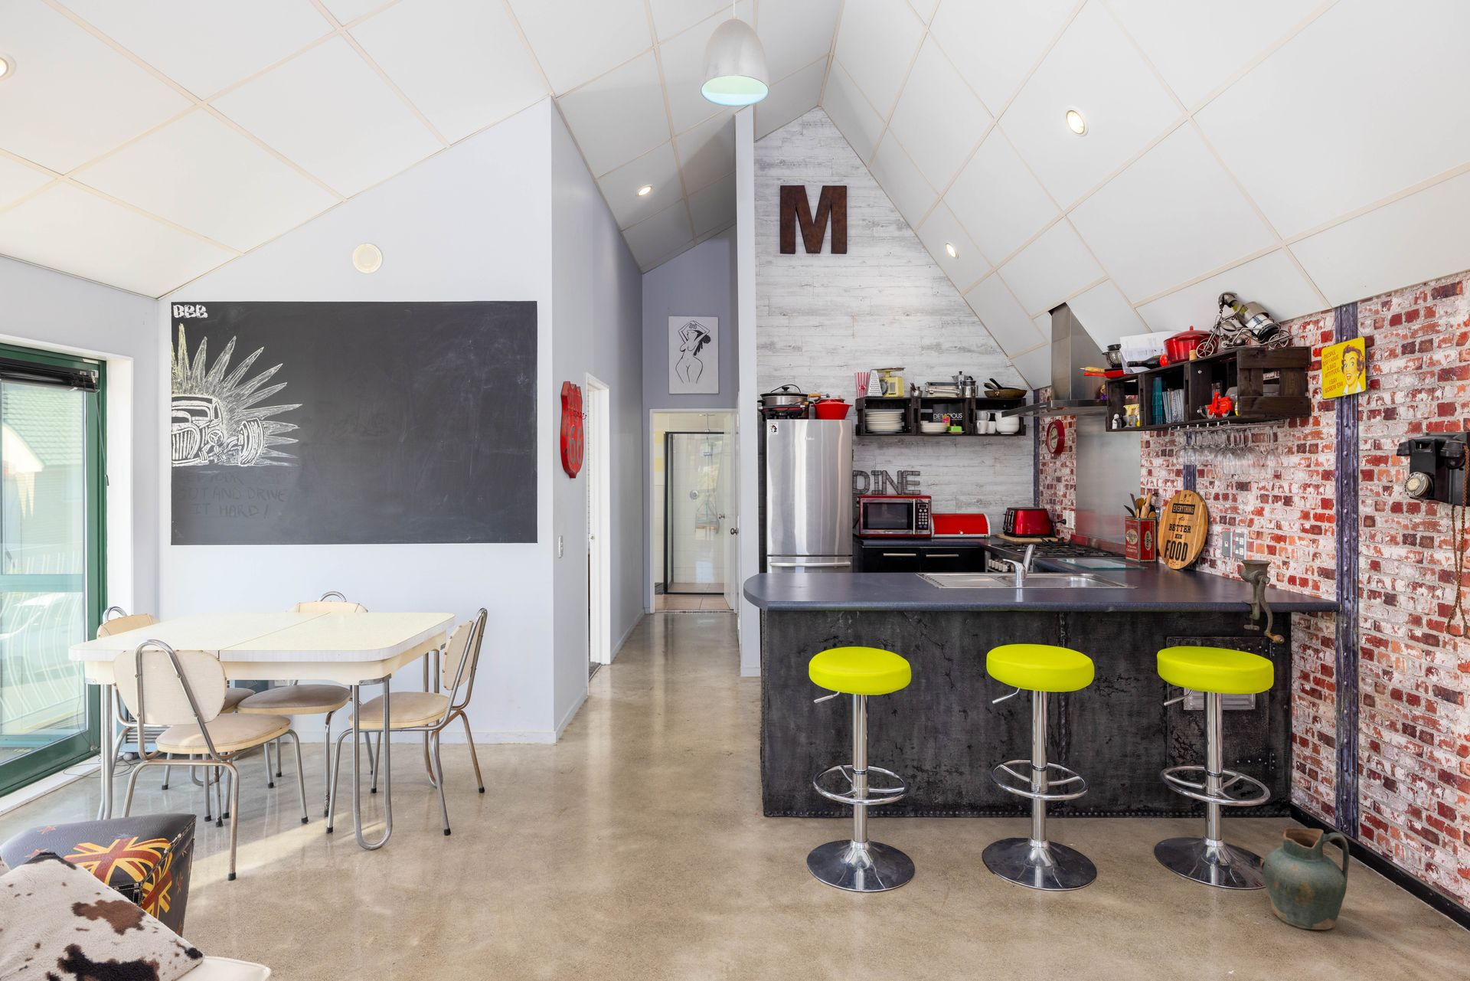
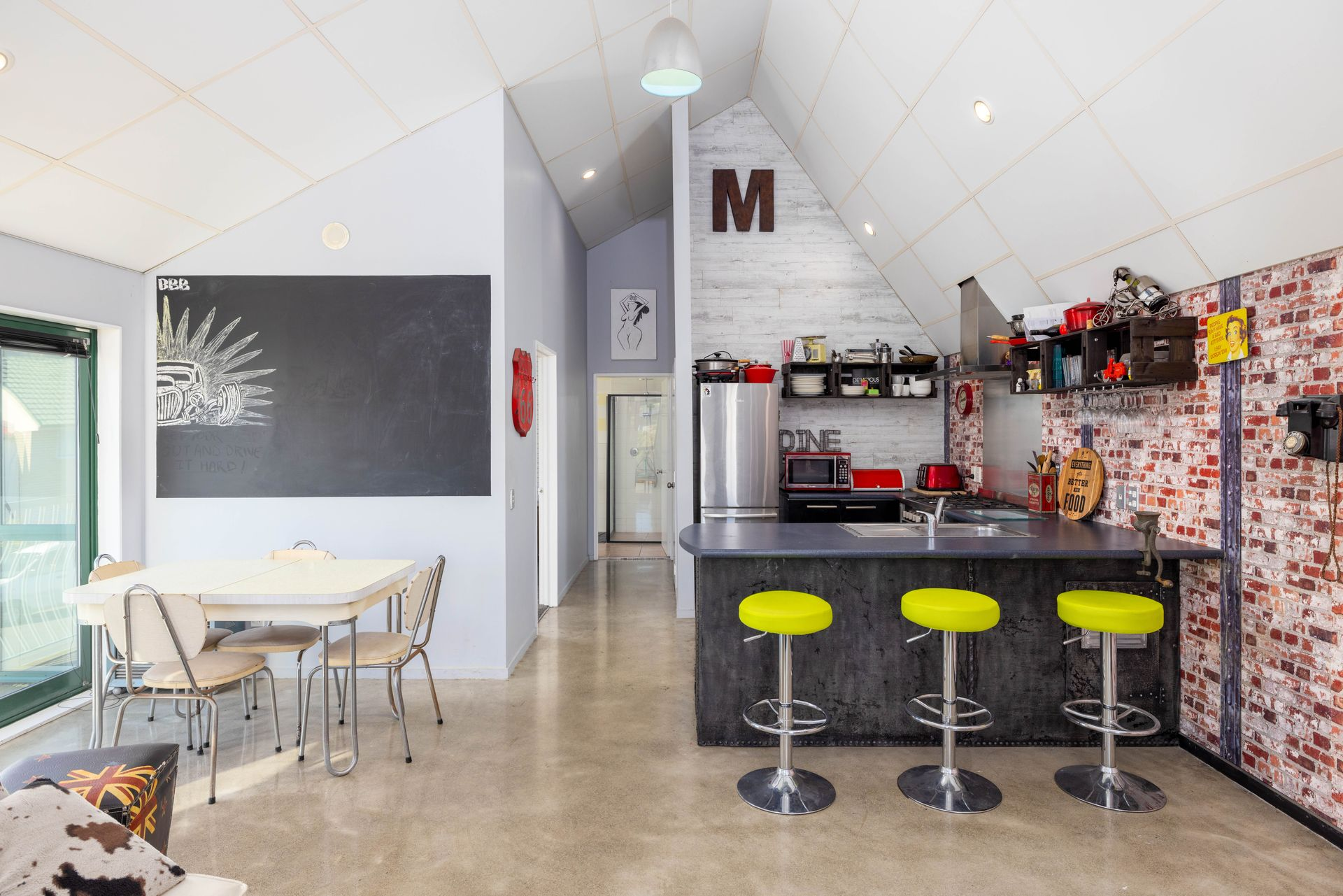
- ceramic jug (1304, 873)
